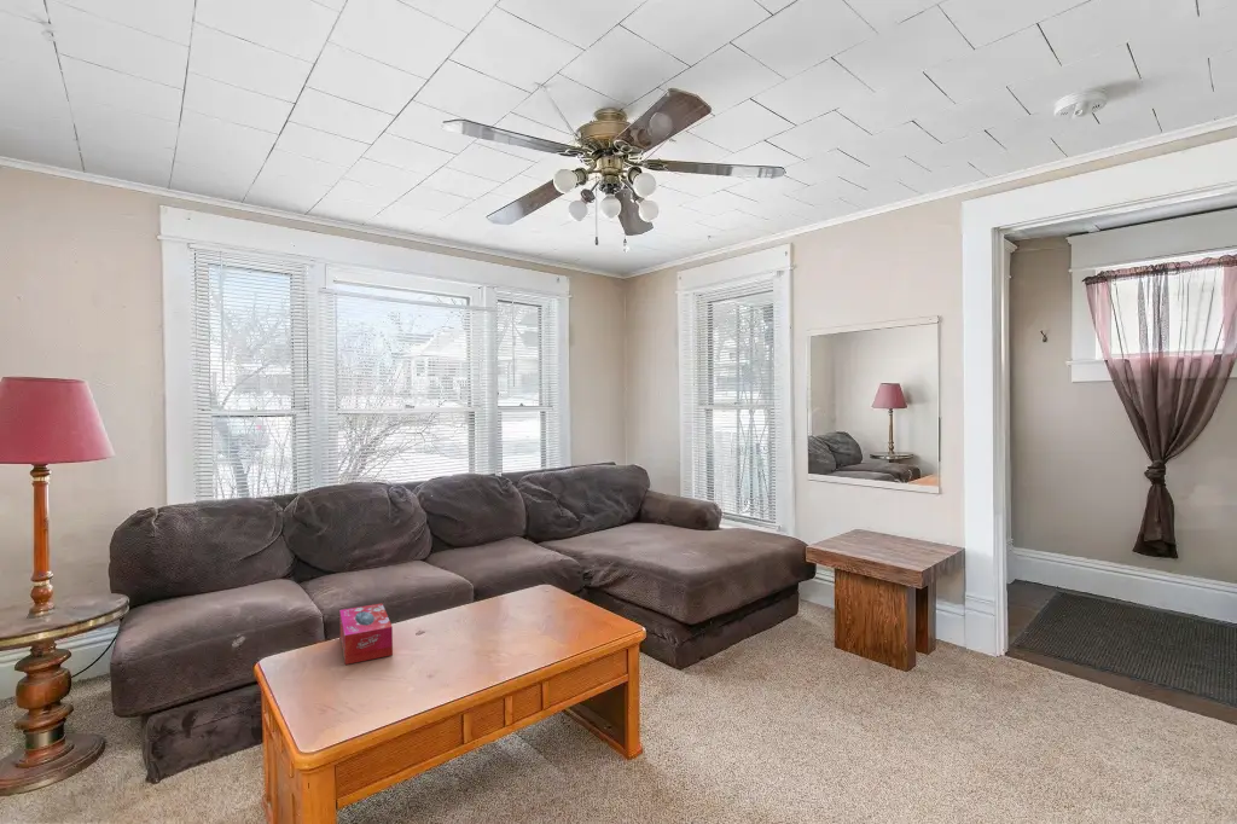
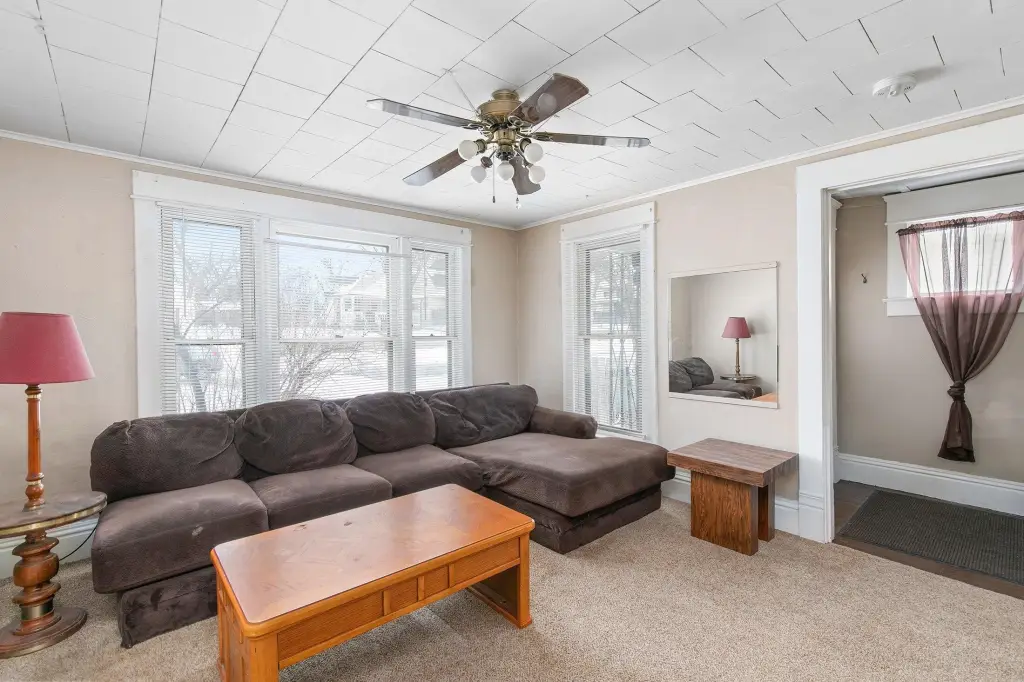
- tissue box (365, 631)
